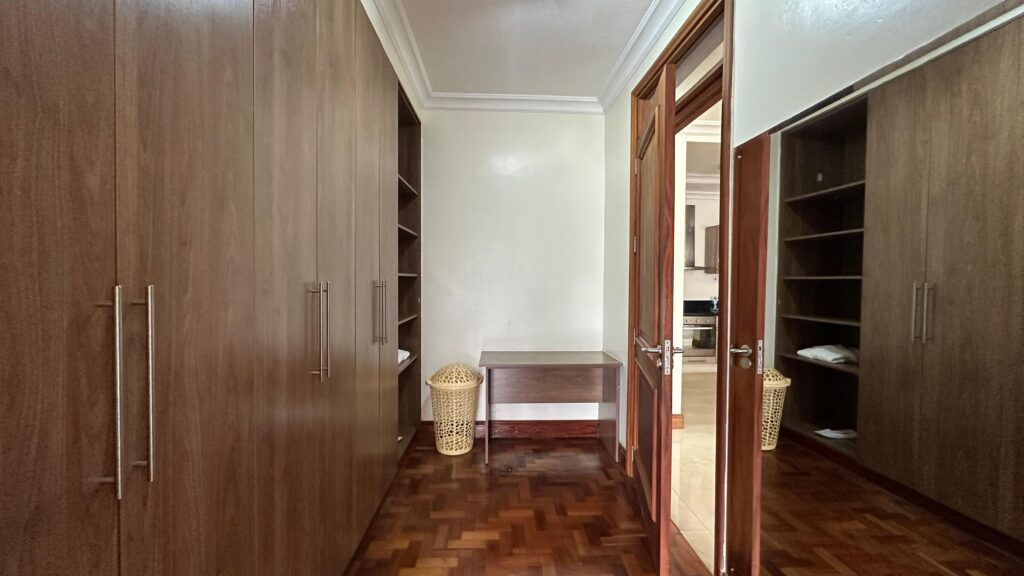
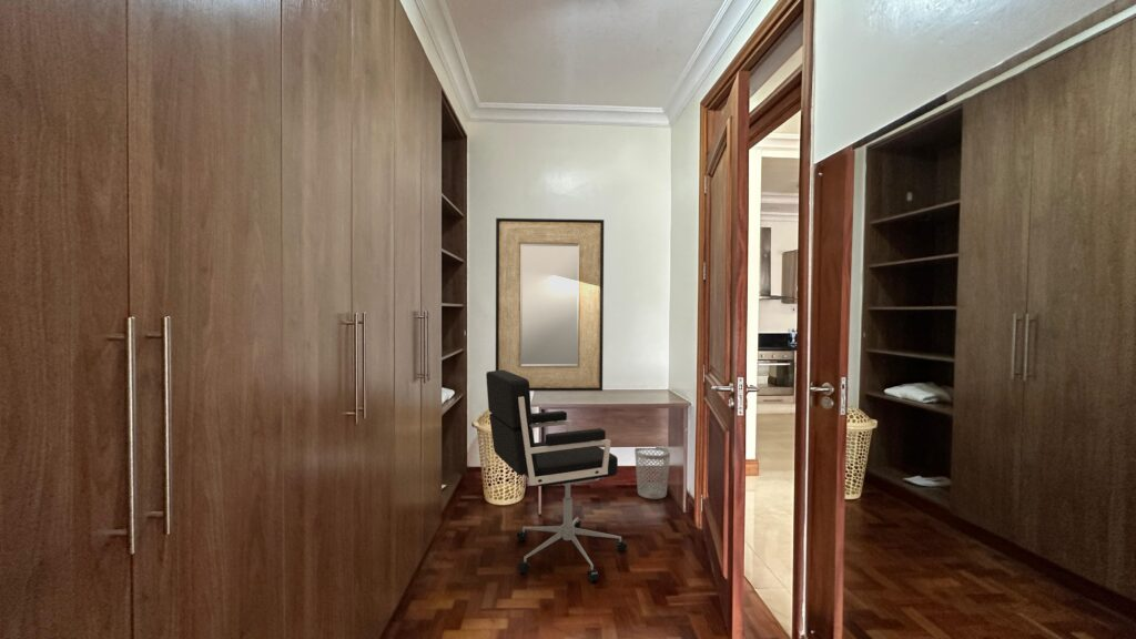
+ home mirror (549, 305)
+ office chair (551, 464)
+ wastebasket (651, 471)
